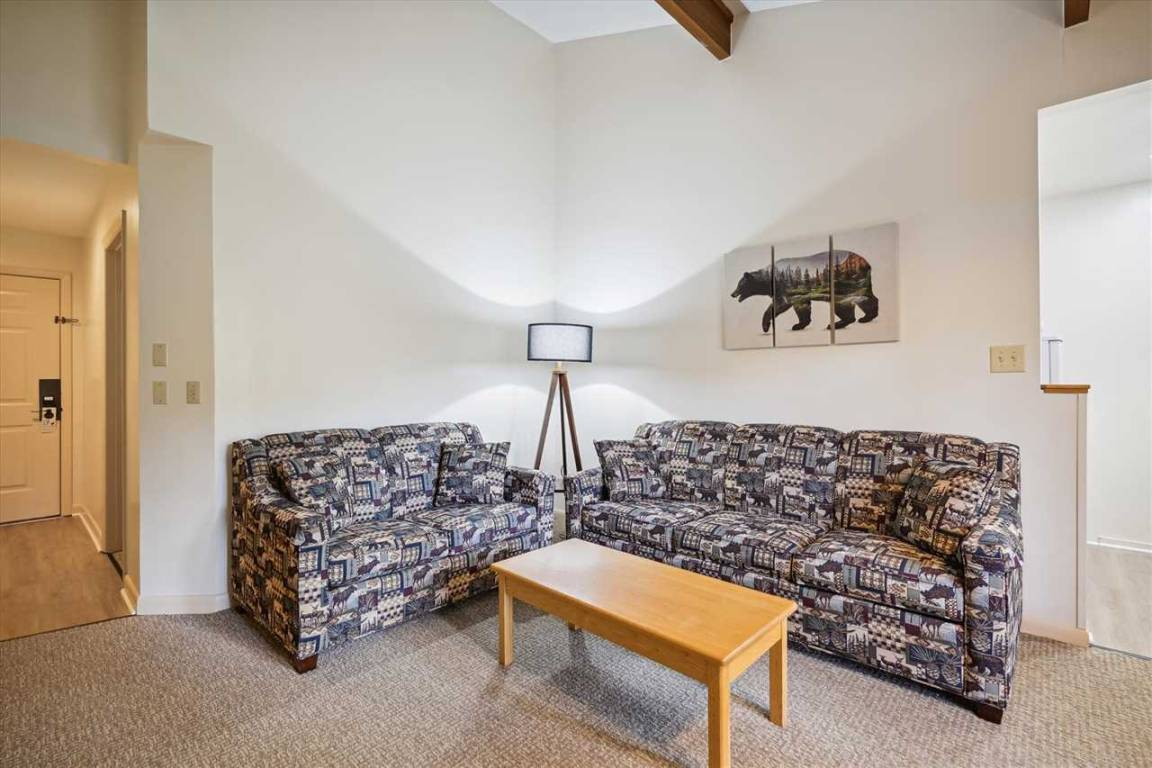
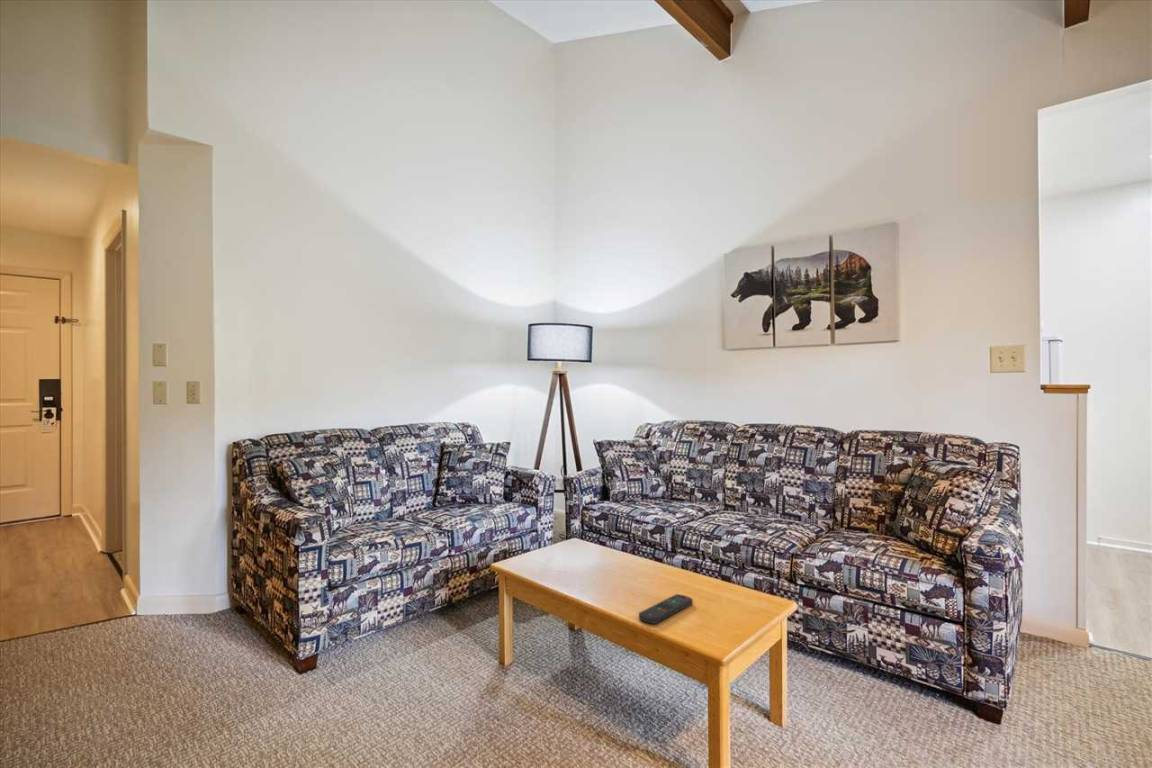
+ remote control (666, 607)
